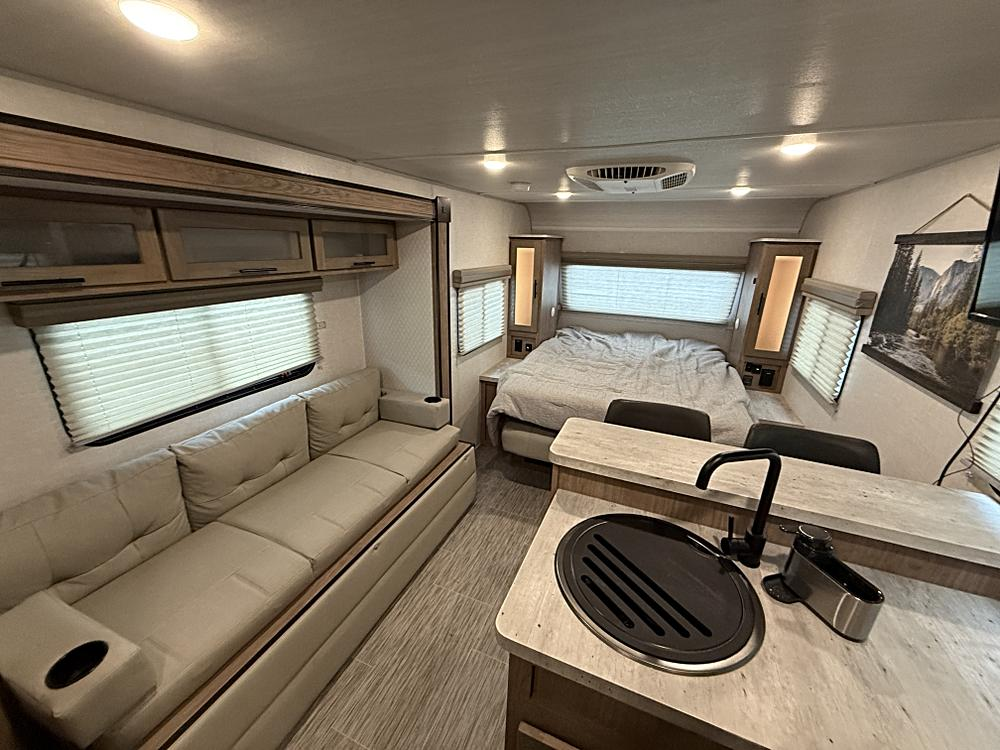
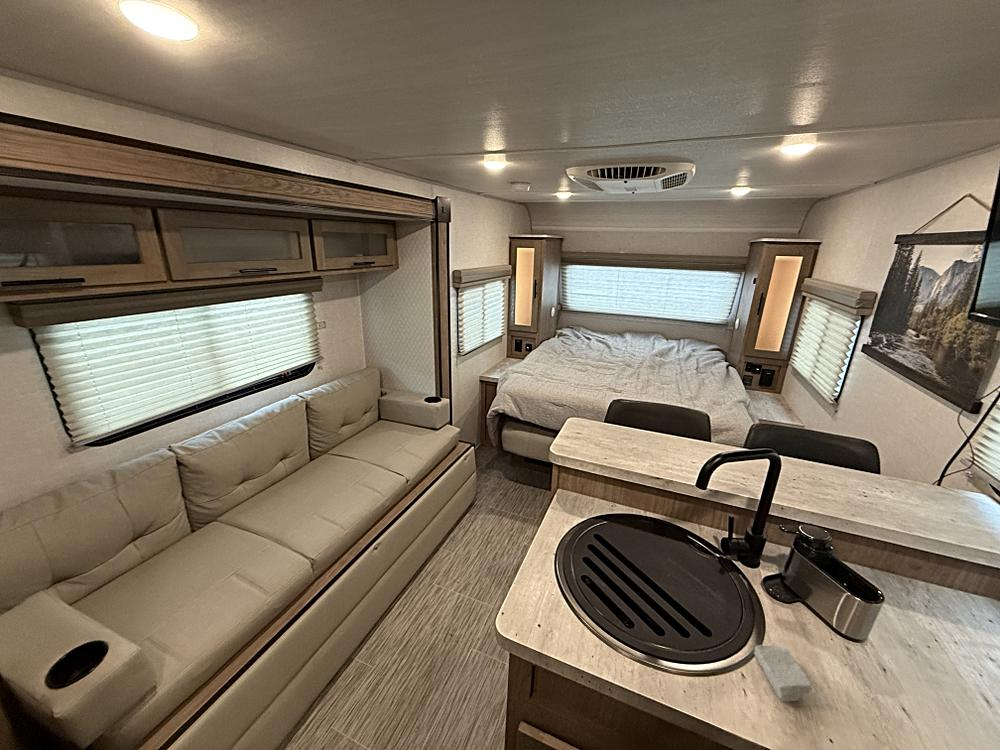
+ soap bar (781, 668)
